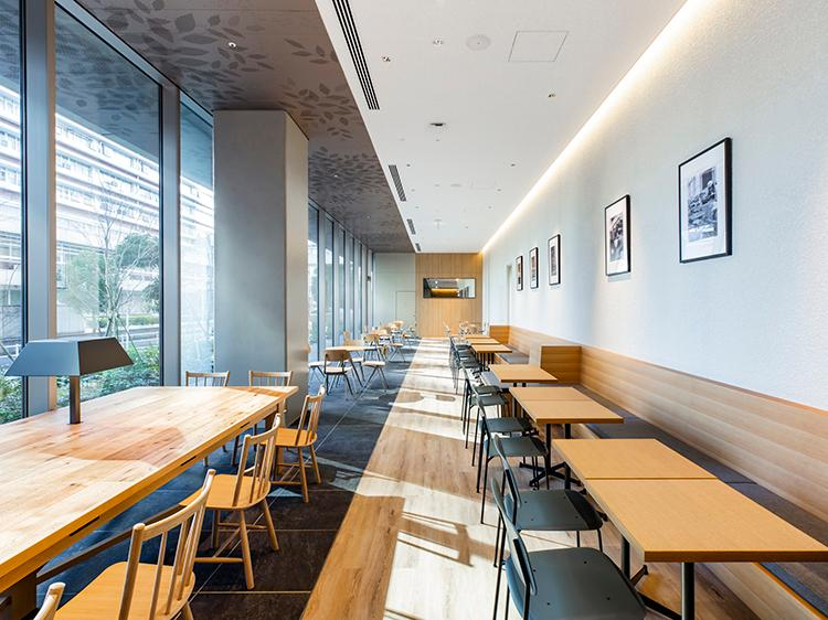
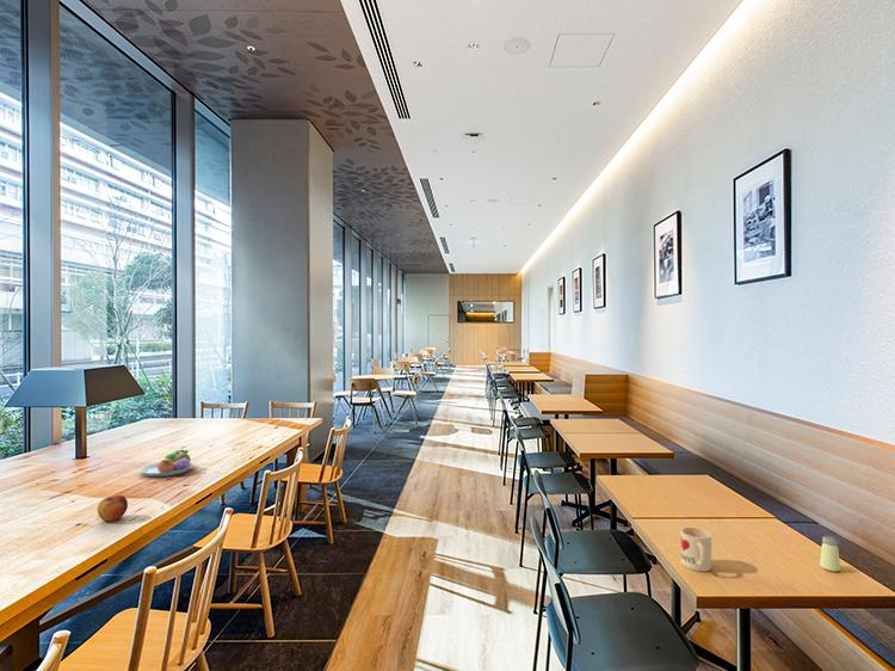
+ mug (697, 550)
+ saltshaker (829, 552)
+ apple (112, 507)
+ fruit bowl (168, 461)
